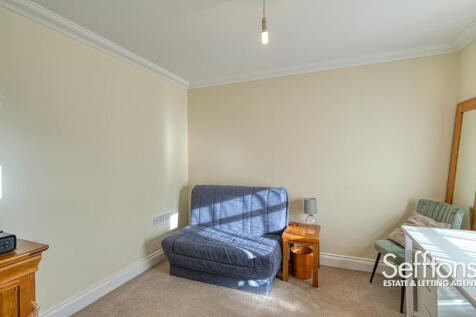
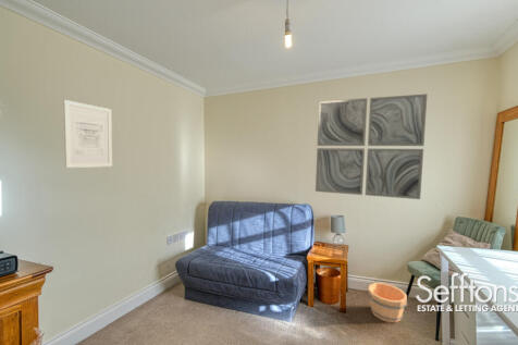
+ wall art (89, 136)
+ bucket (386, 303)
+ wall art (363, 148)
